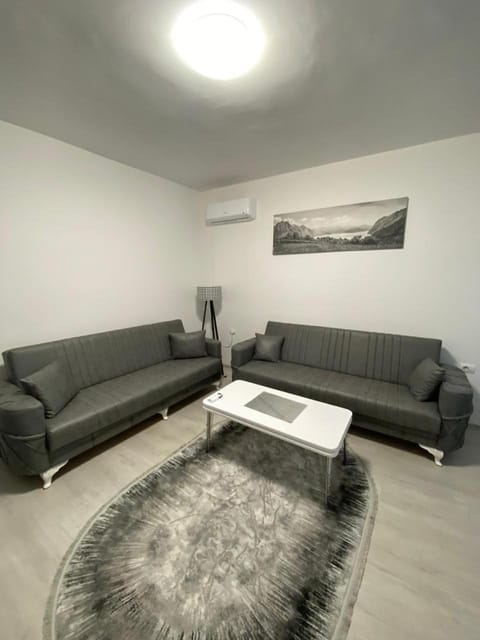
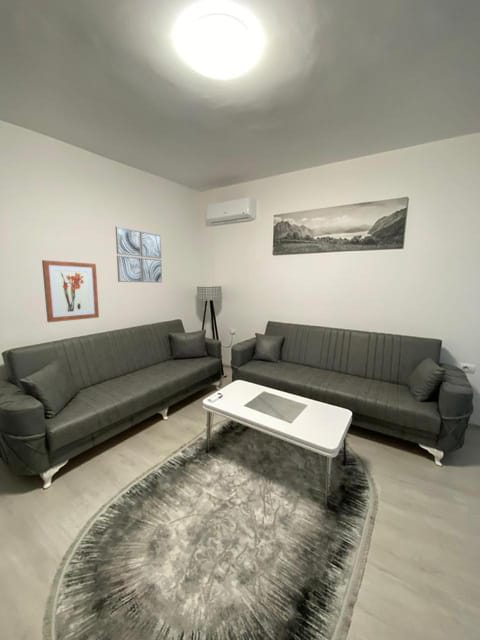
+ wall art (72, 291)
+ wall art (141, 256)
